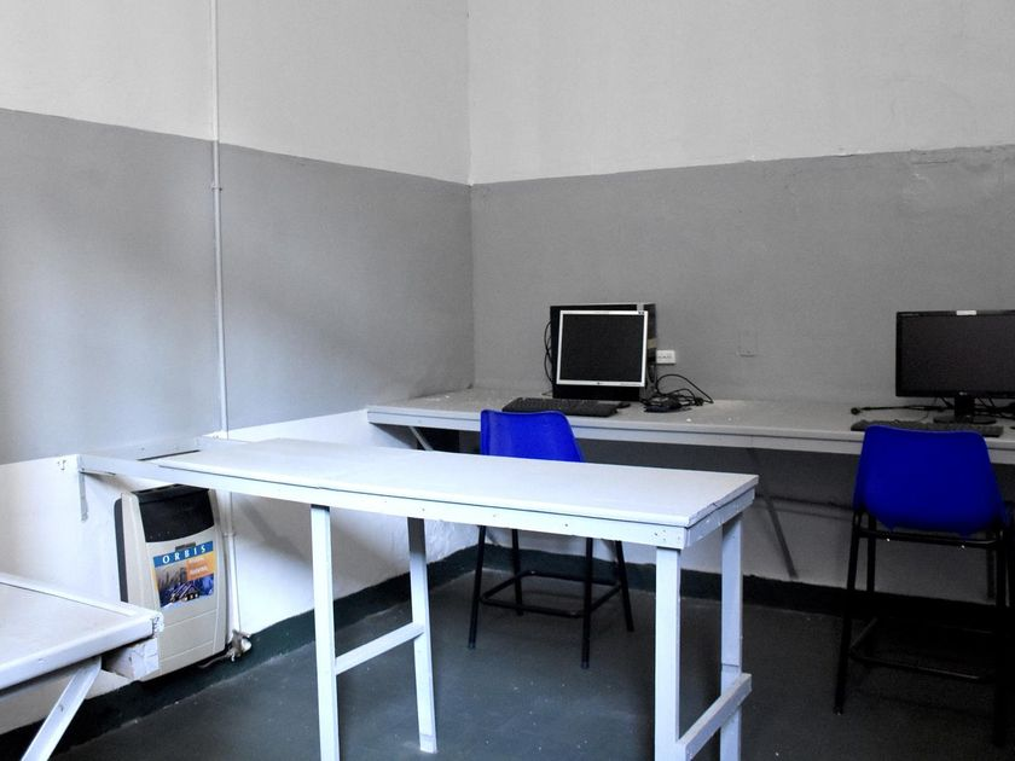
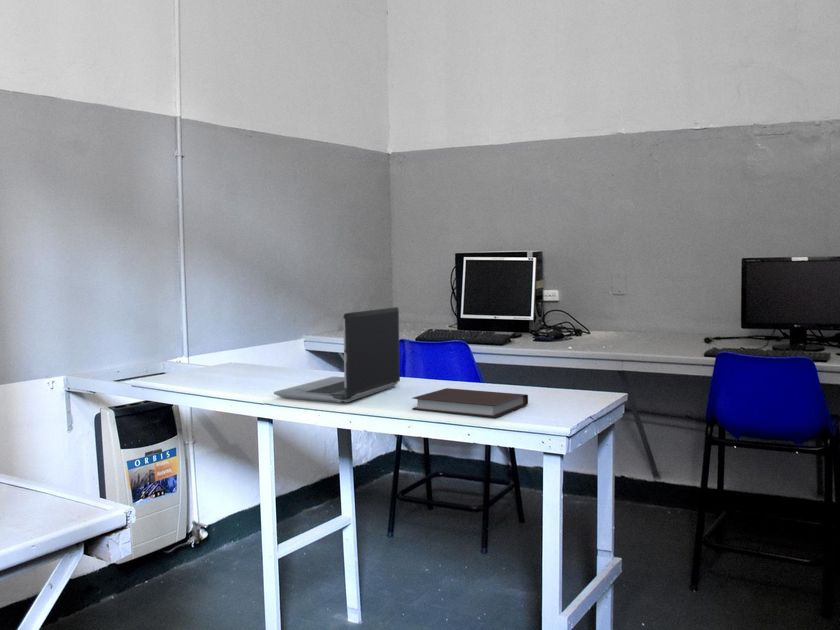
+ laptop computer (344, 351)
+ notebook (470, 401)
